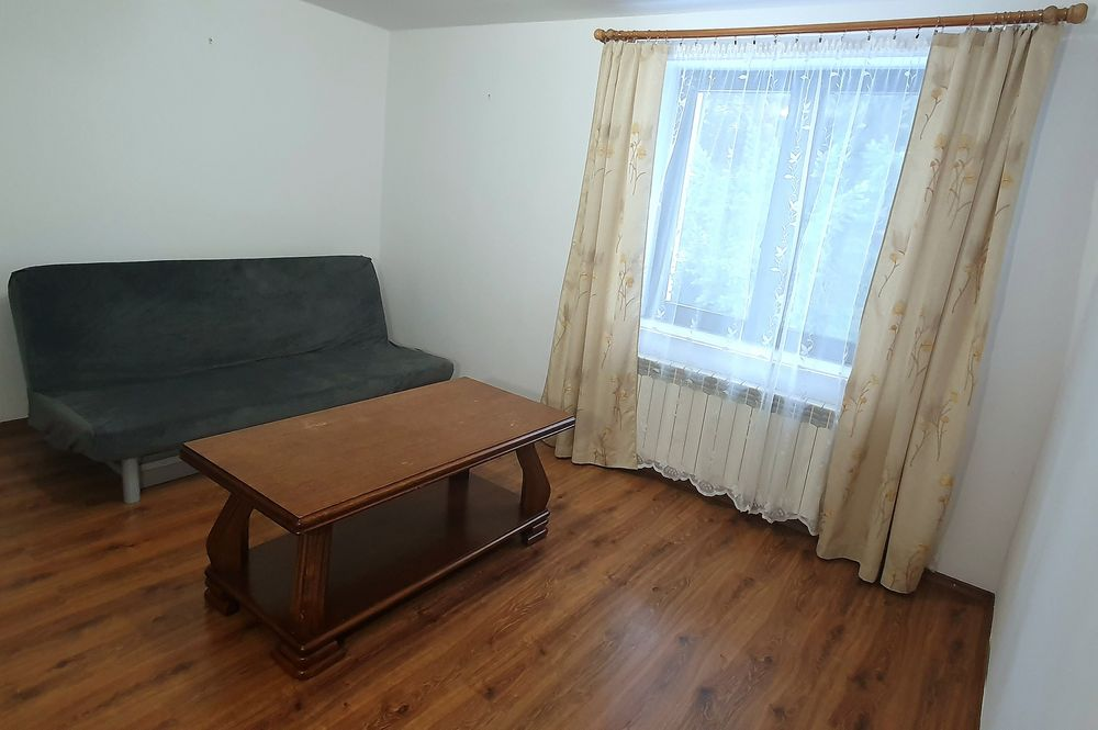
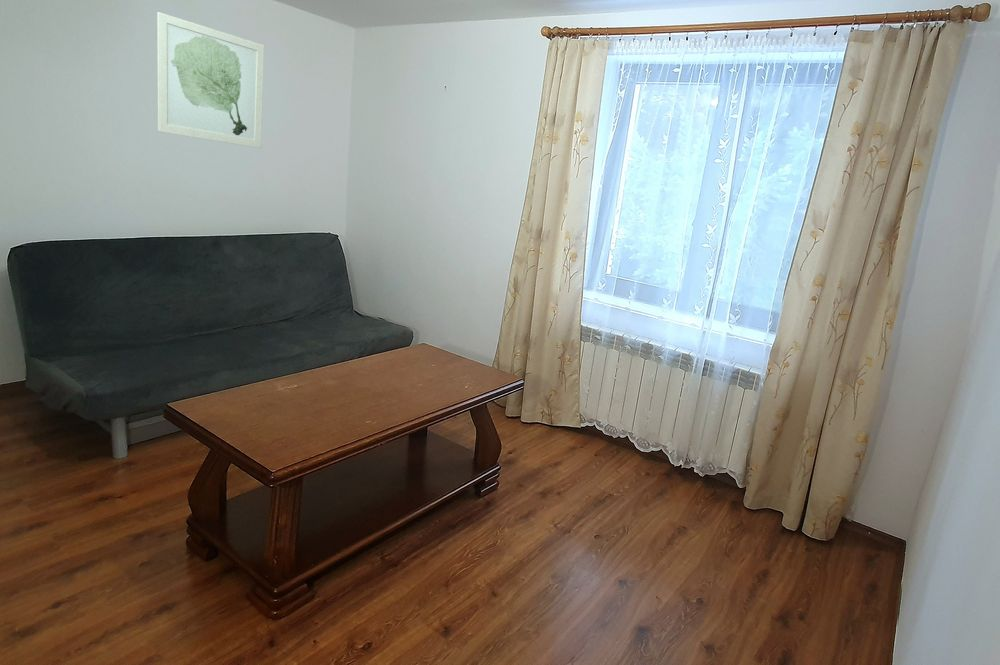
+ wall art (213, 86)
